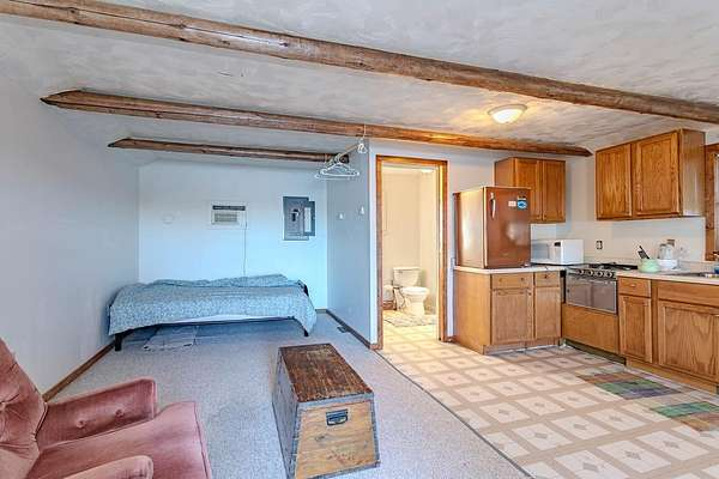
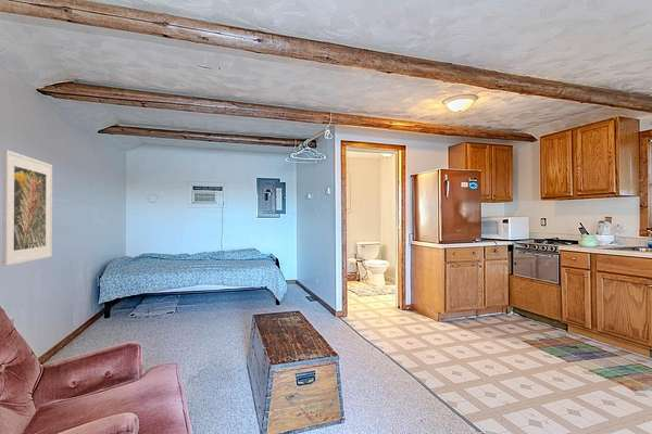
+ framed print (29, 208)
